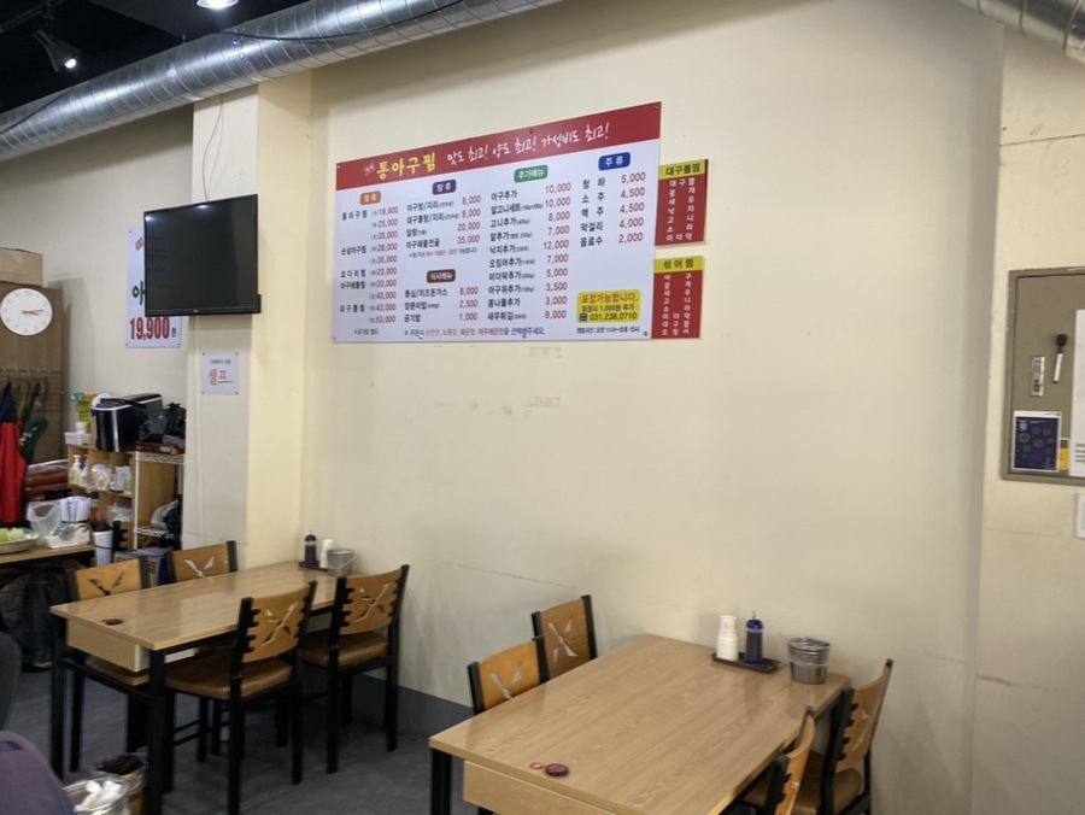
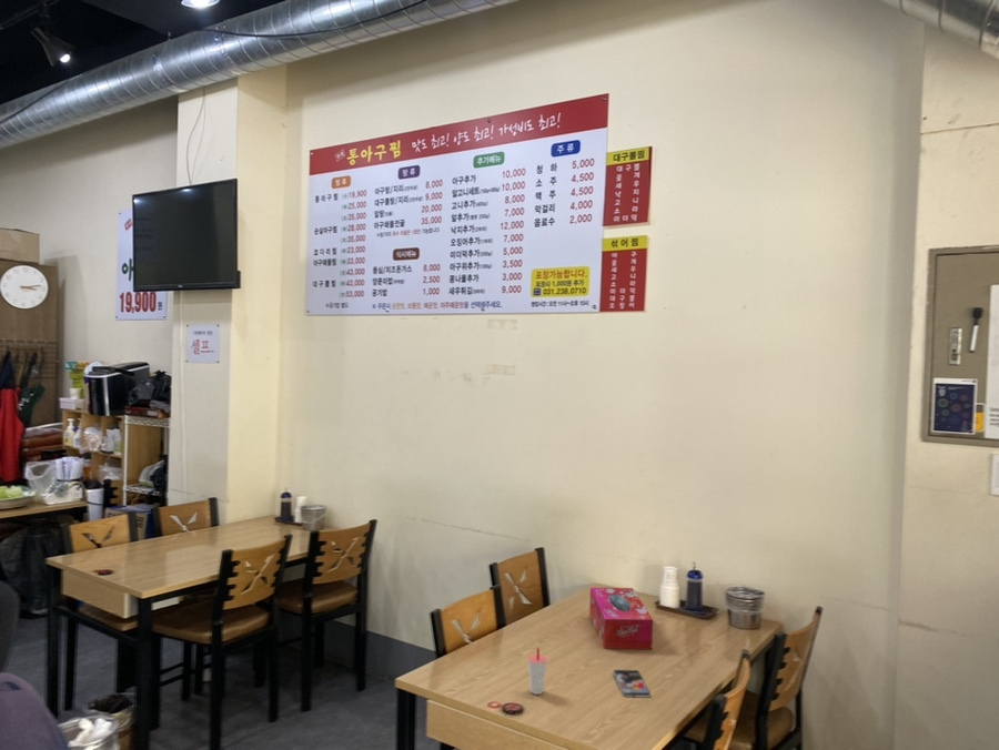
+ tissue box (618, 617)
+ smartphone (630, 682)
+ cup (537, 669)
